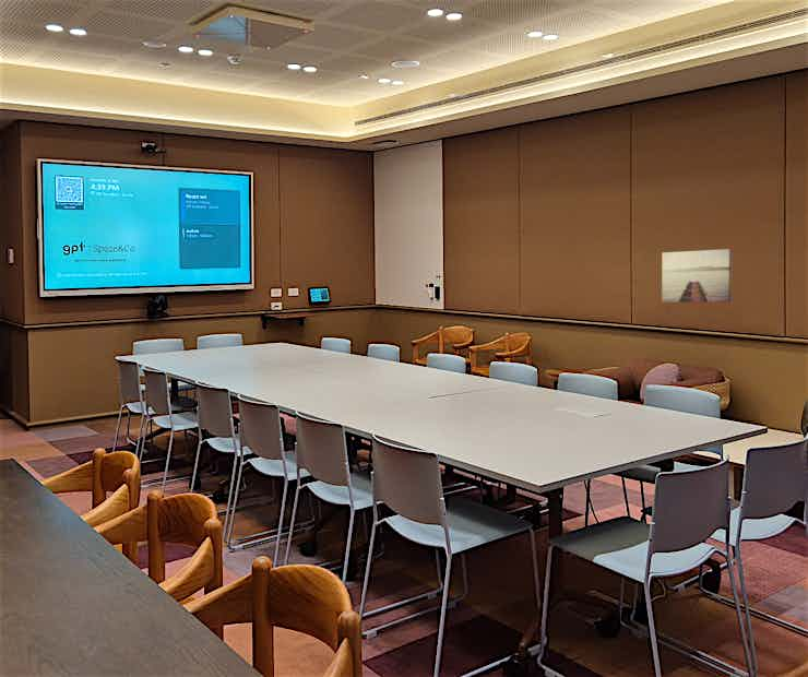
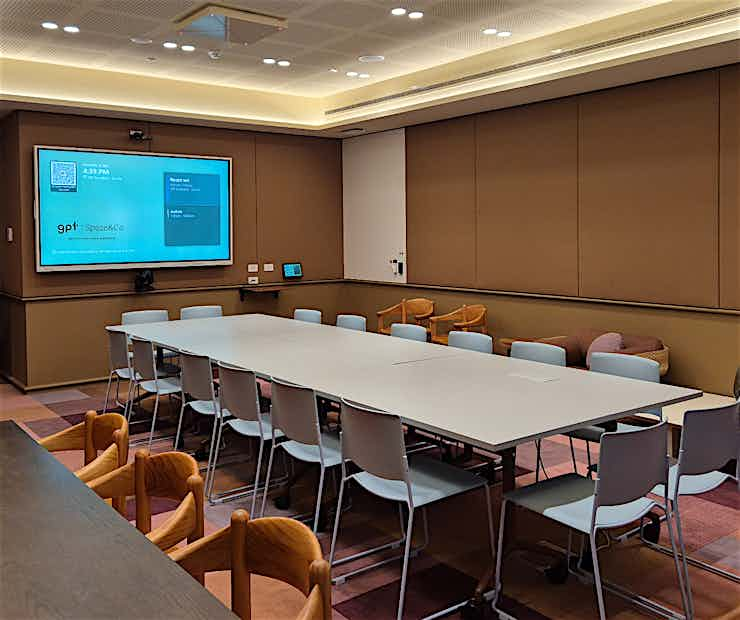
- wall art (694, 276)
